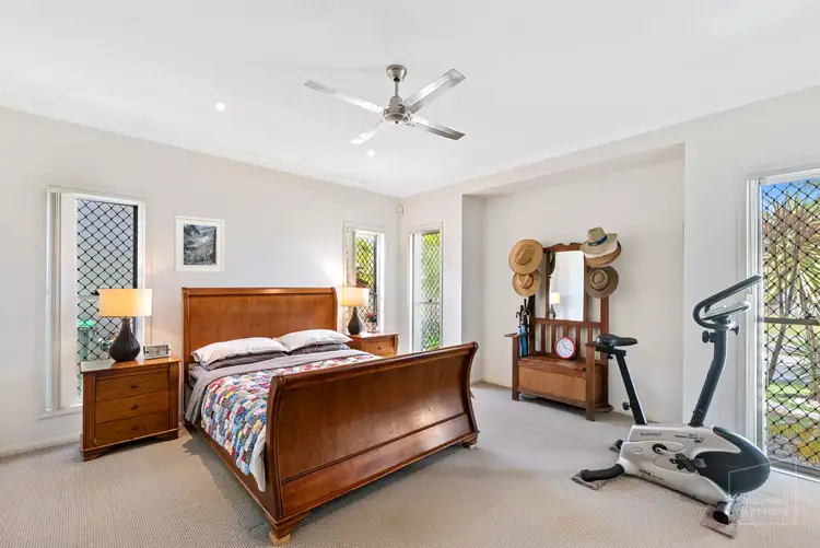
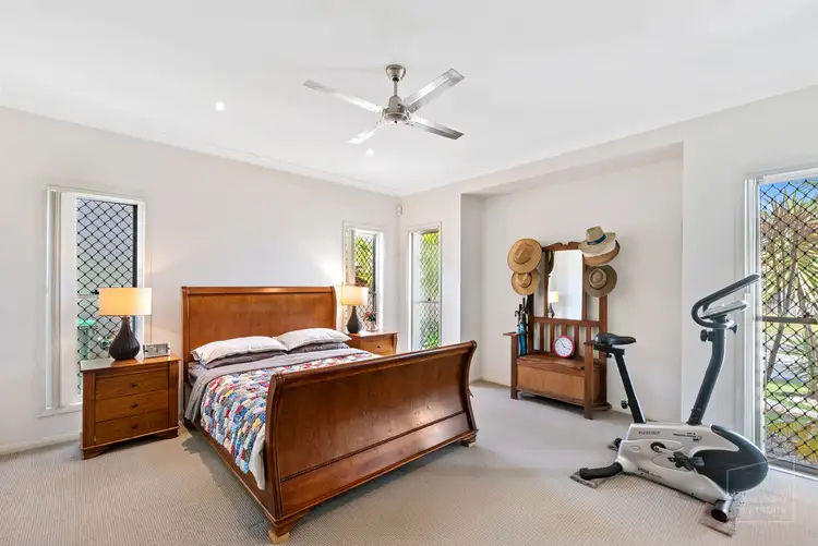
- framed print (200, 245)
